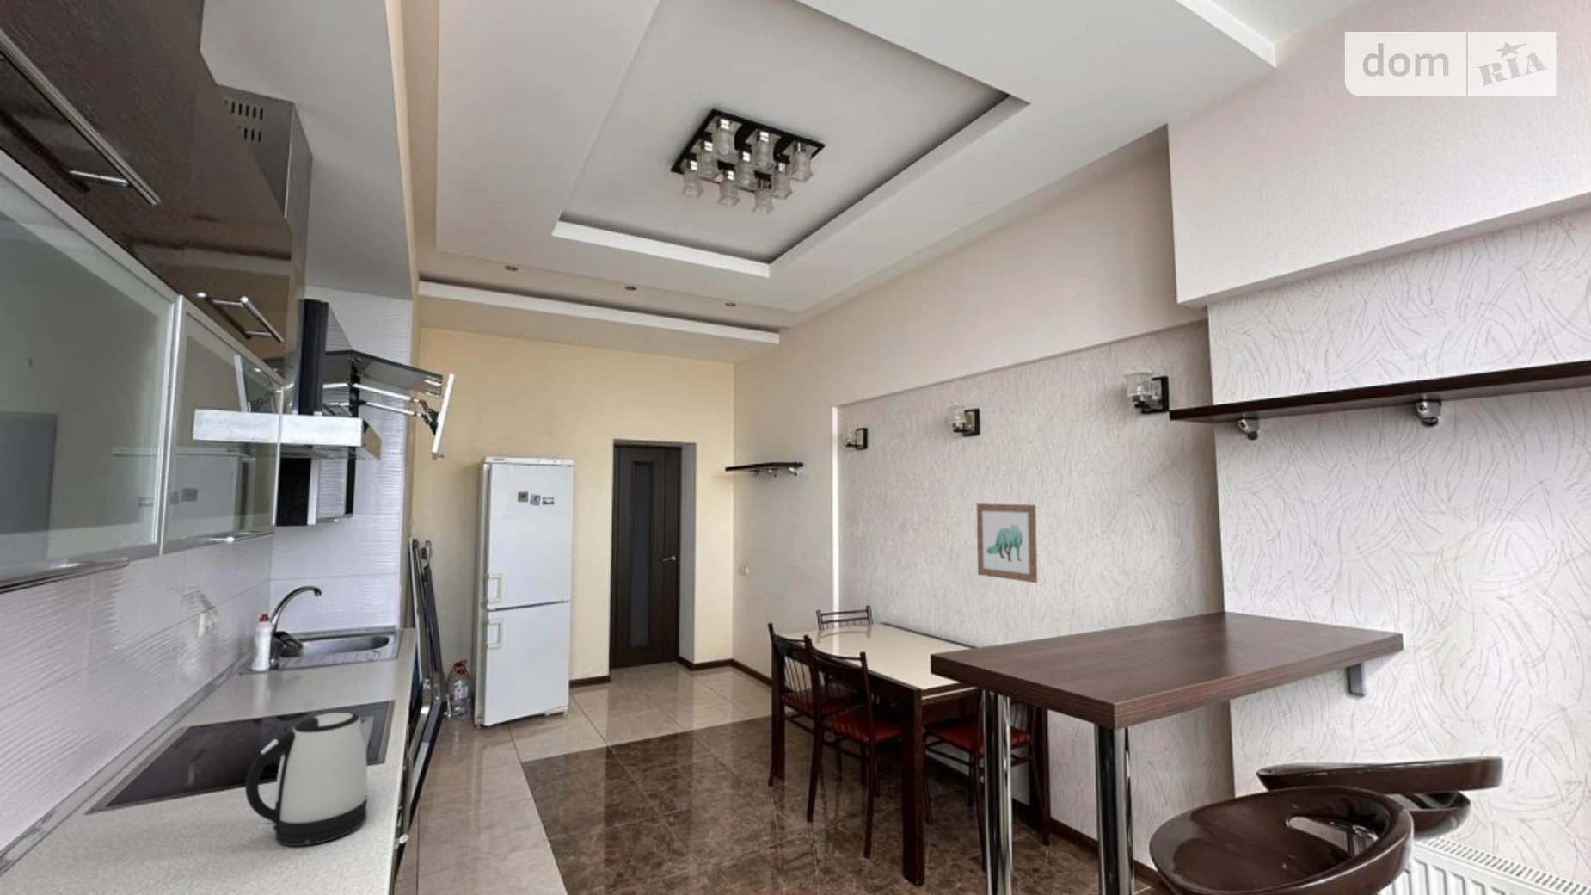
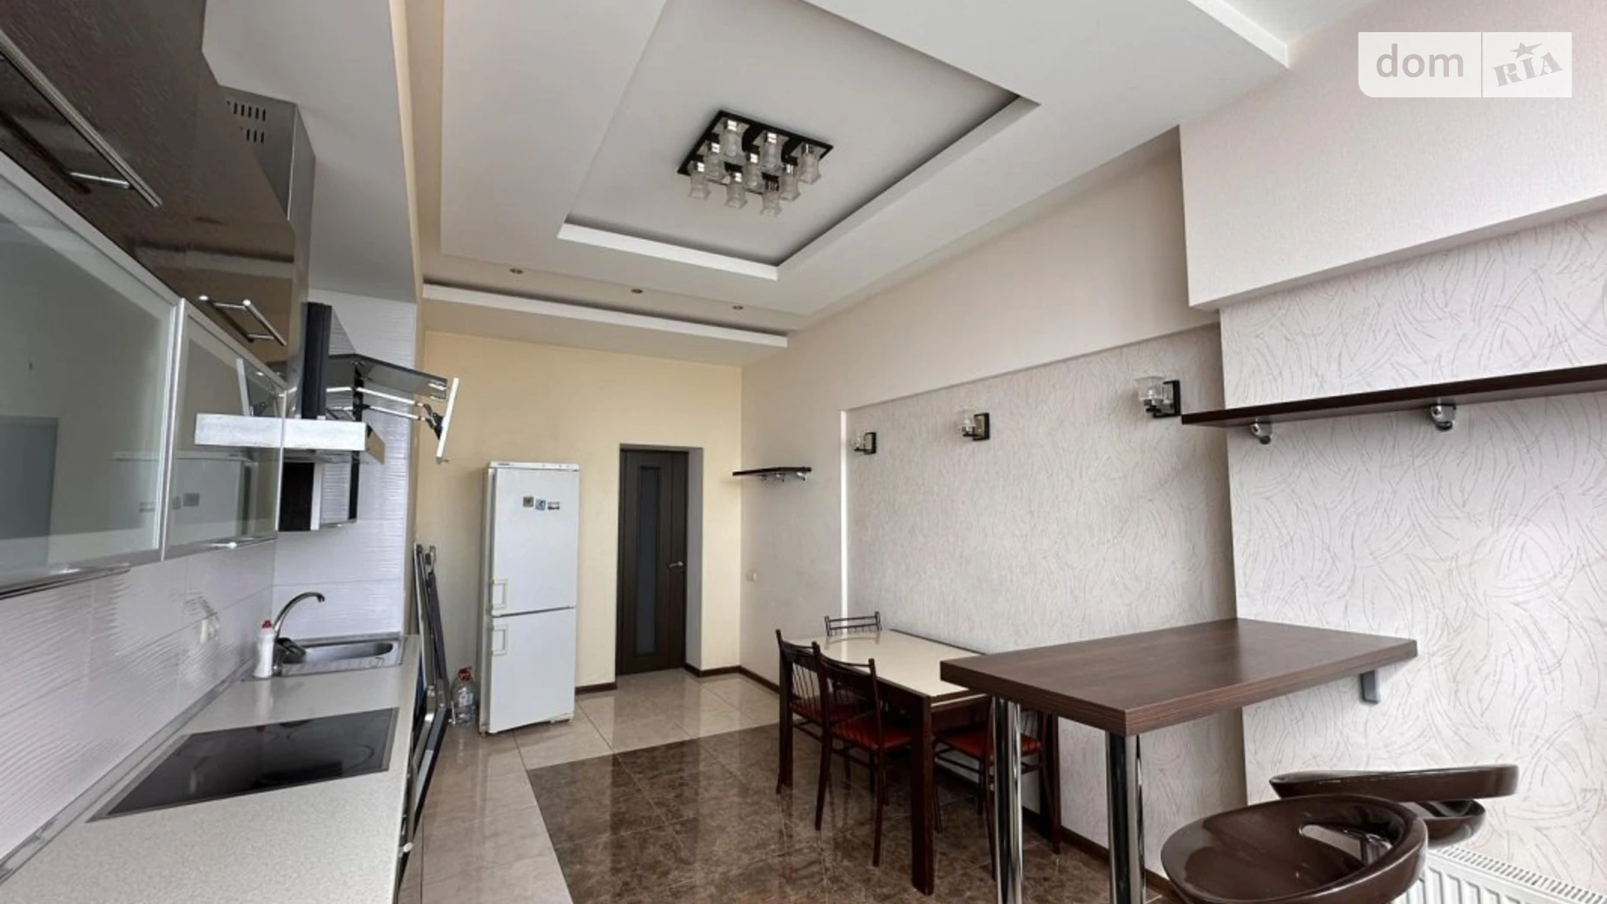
- wall art (1005, 541)
- kettle (311, 775)
